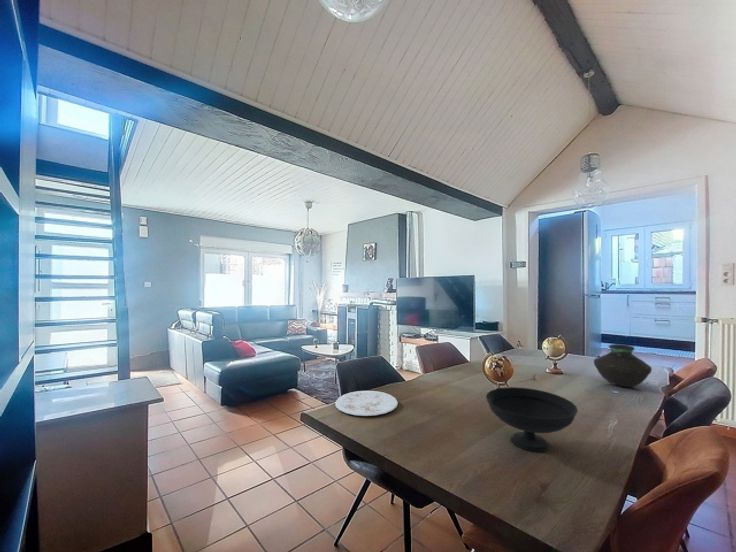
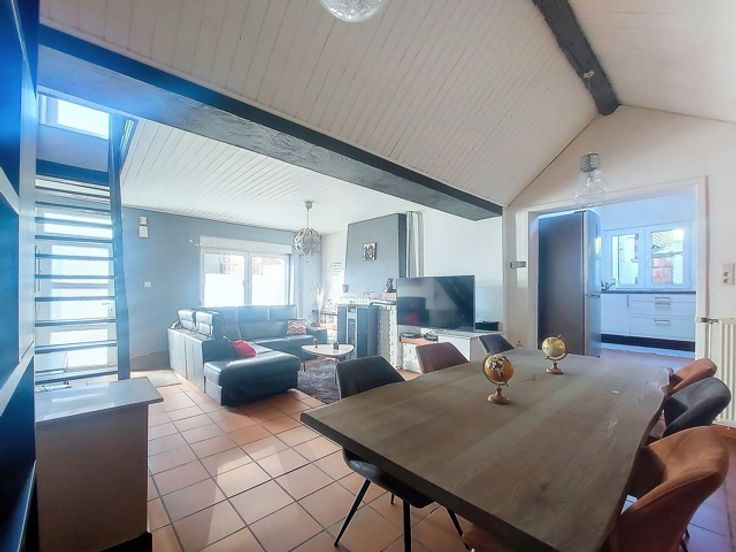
- bowl (529, 422)
- plate (366, 403)
- vase (621, 365)
